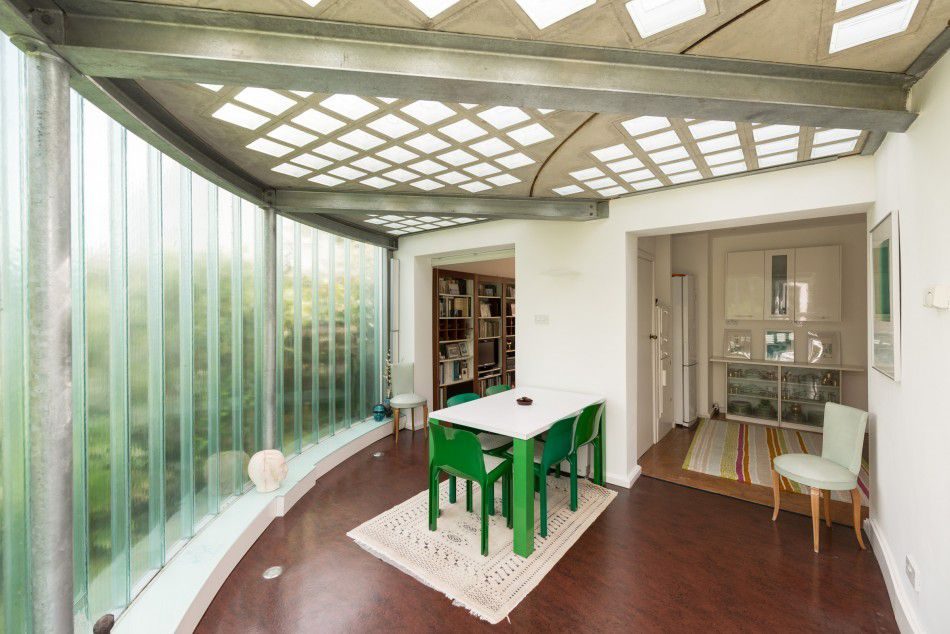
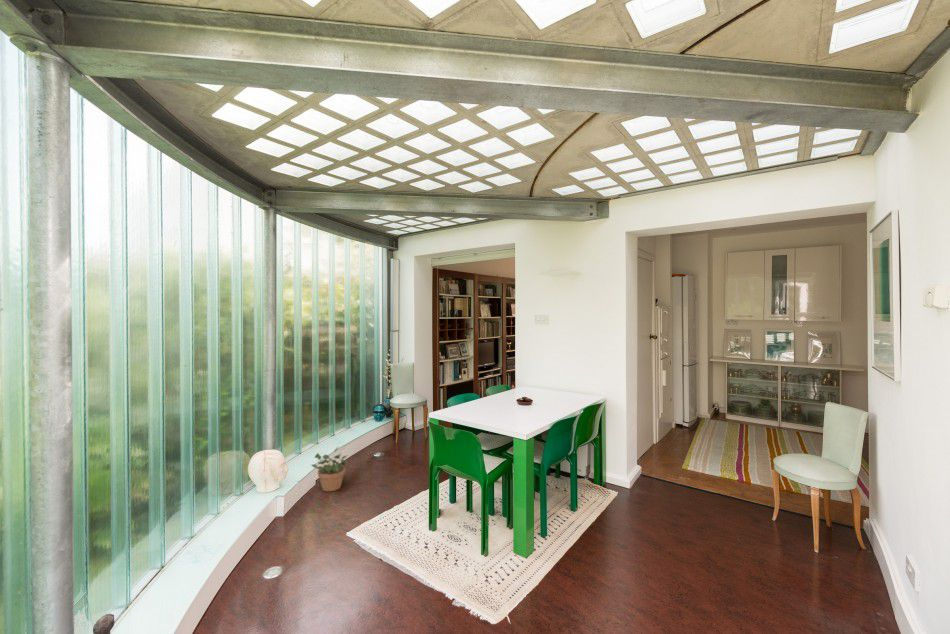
+ potted plant (332, 468)
